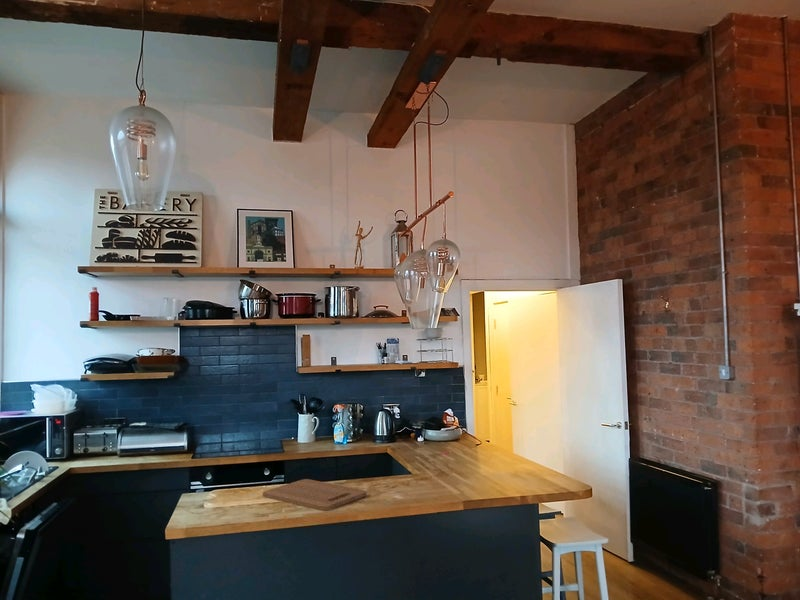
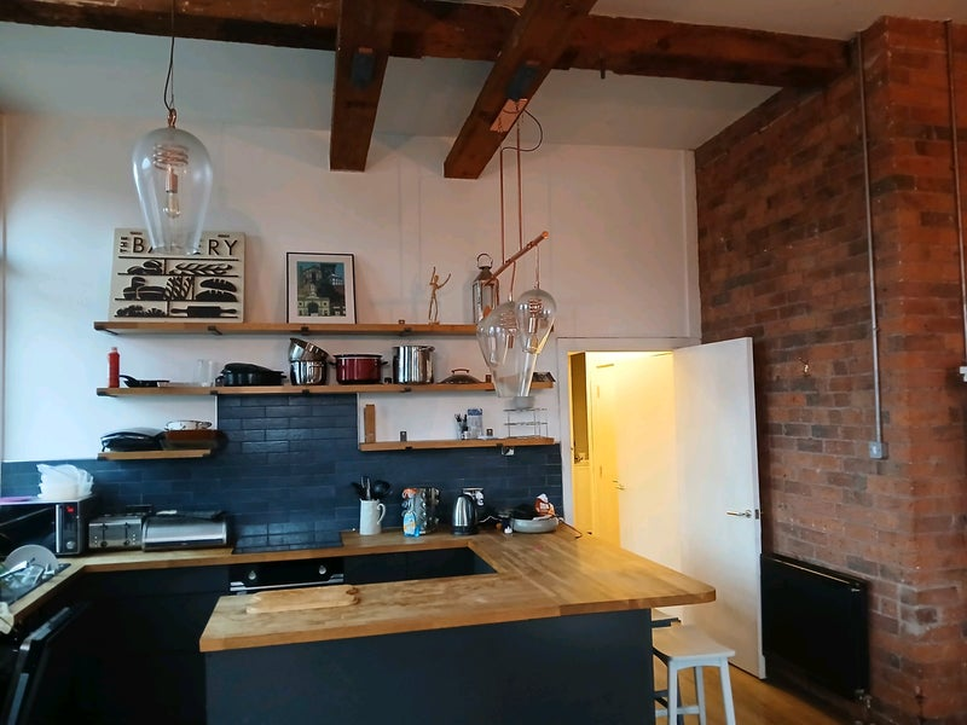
- cutting board (314, 493)
